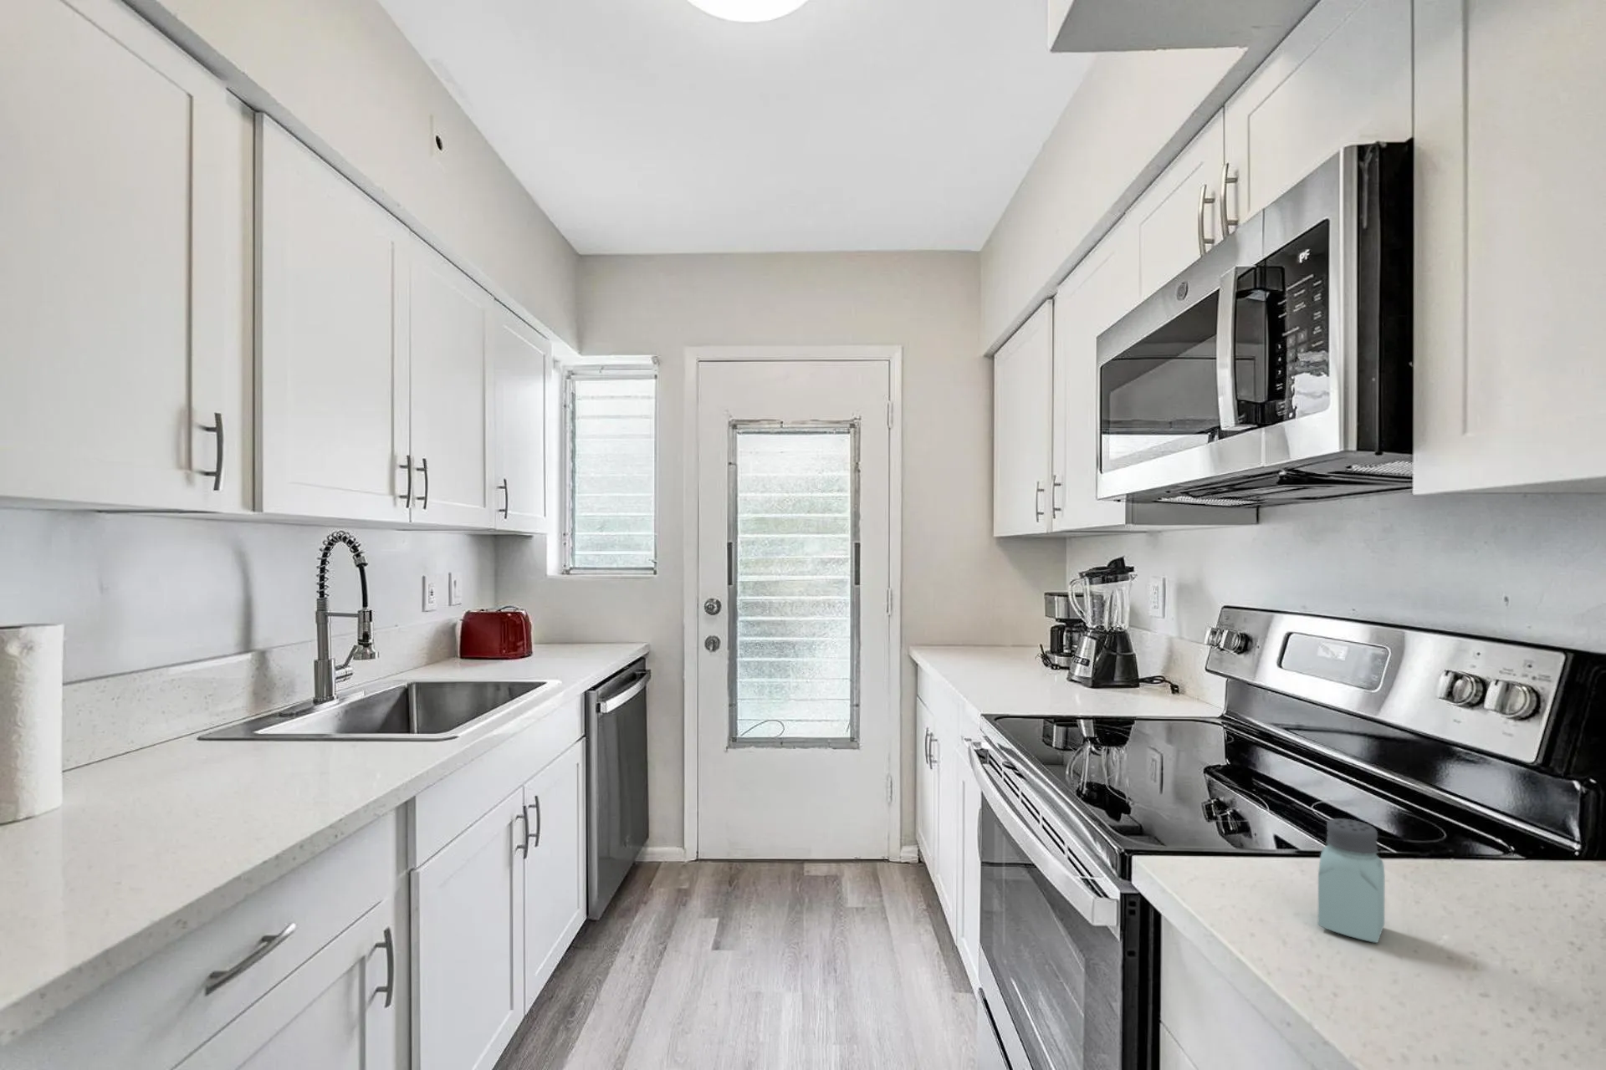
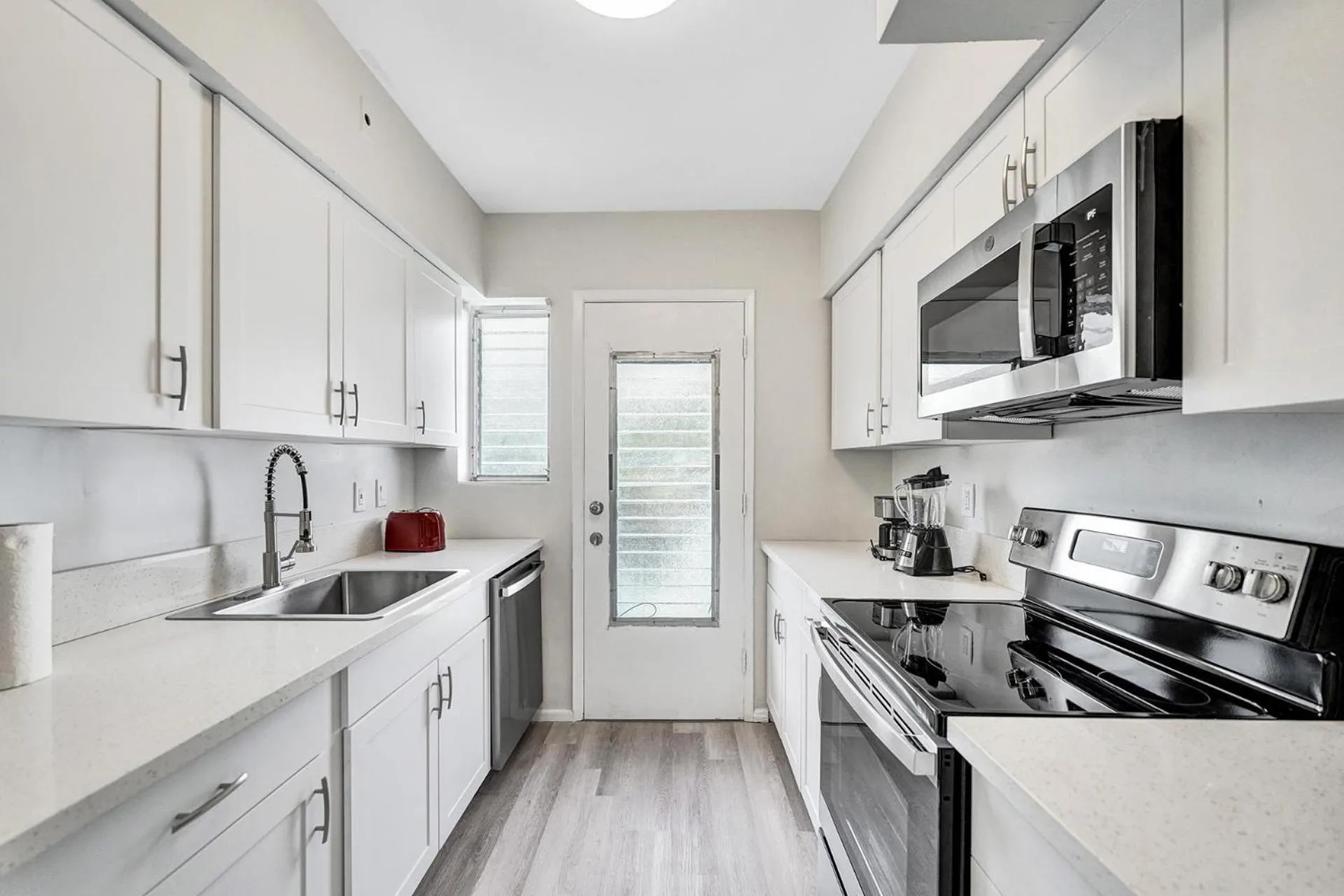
- saltshaker (1350, 877)
